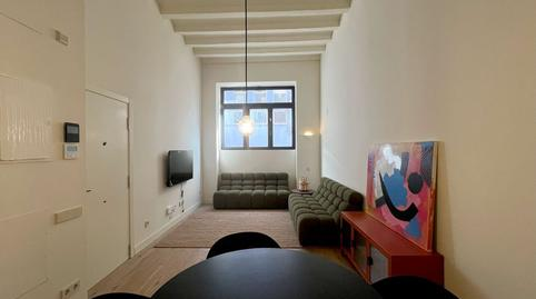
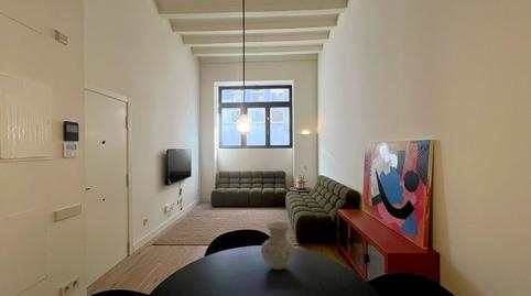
+ vase (278, 245)
